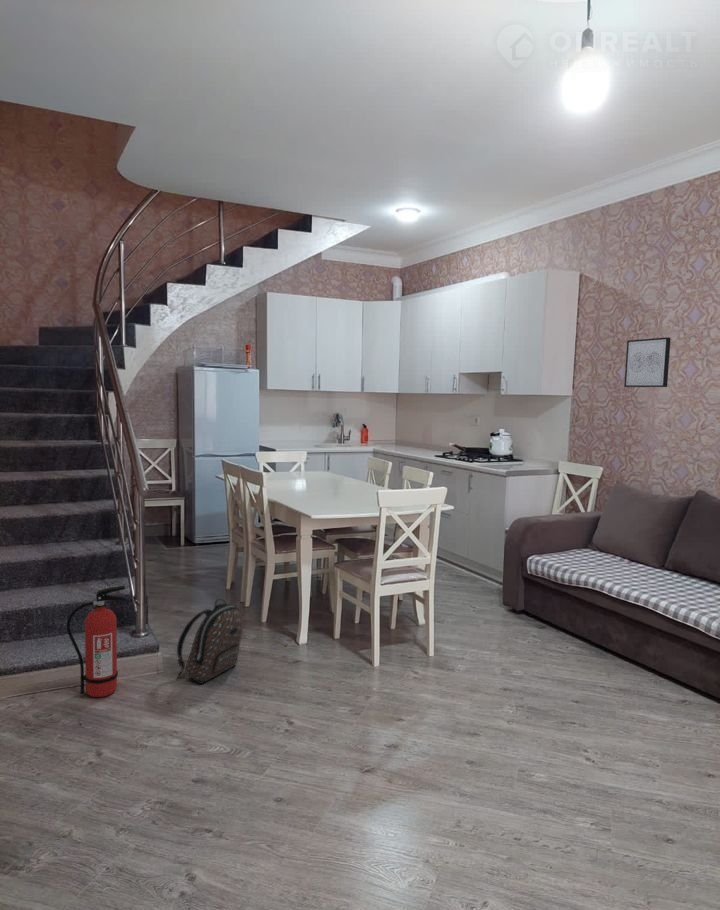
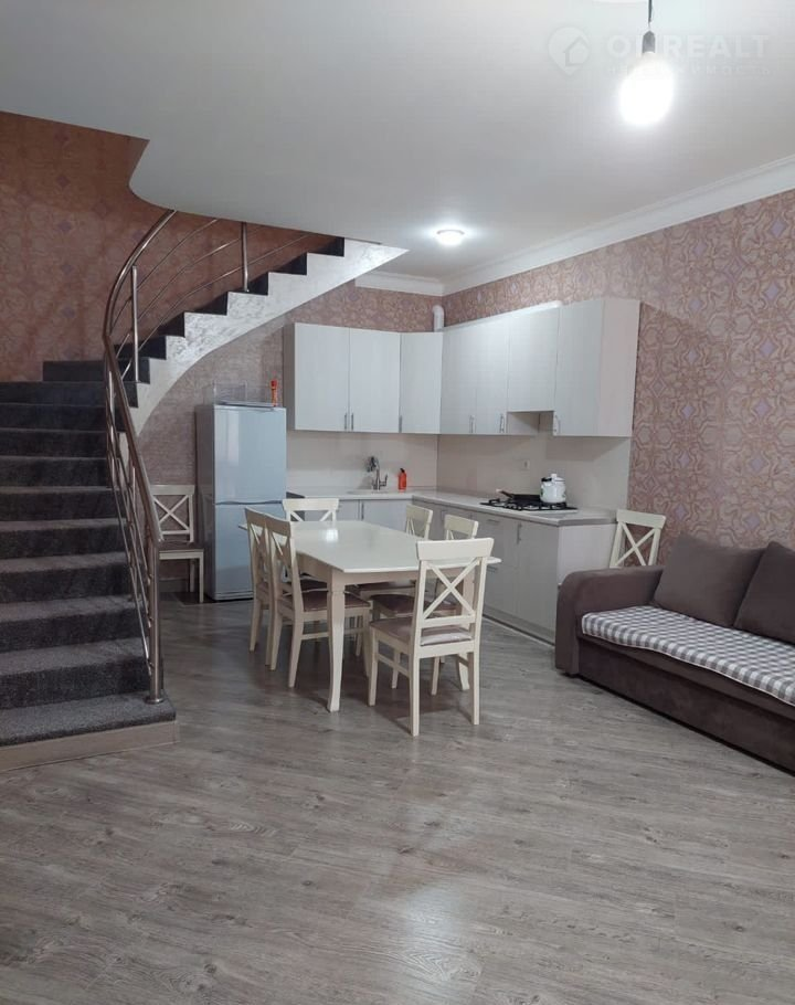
- backpack (212, 635)
- fire extinguisher (97, 641)
- wall art (646, 363)
